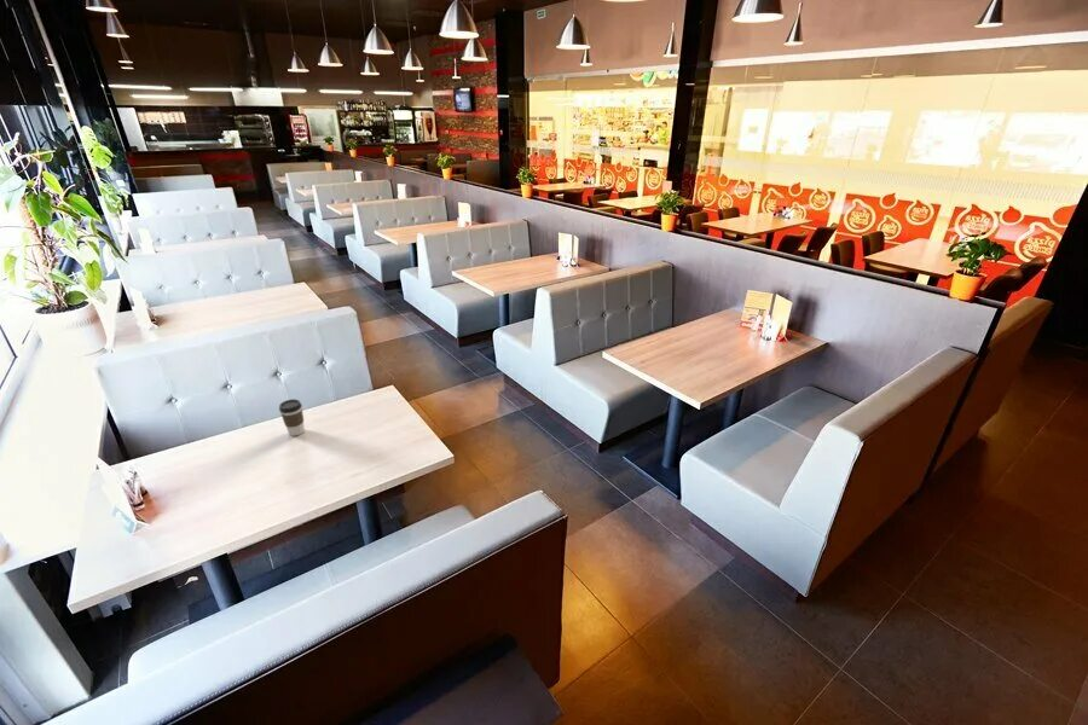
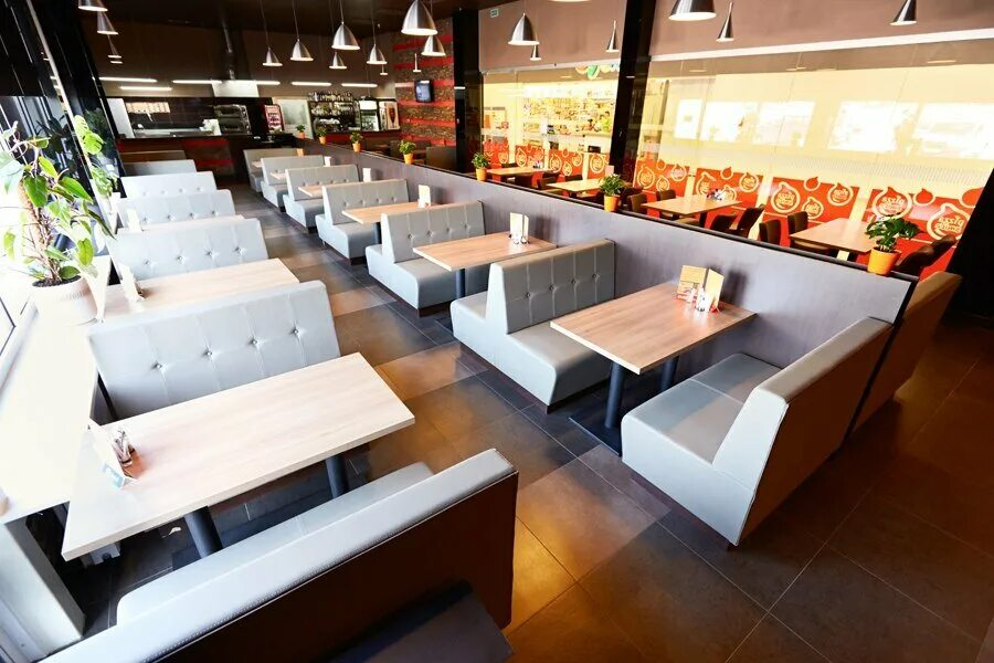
- coffee cup (293, 417)
